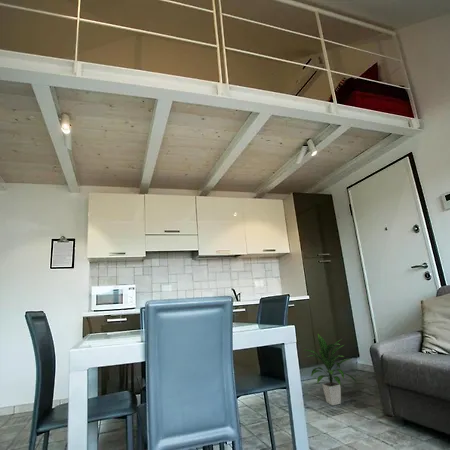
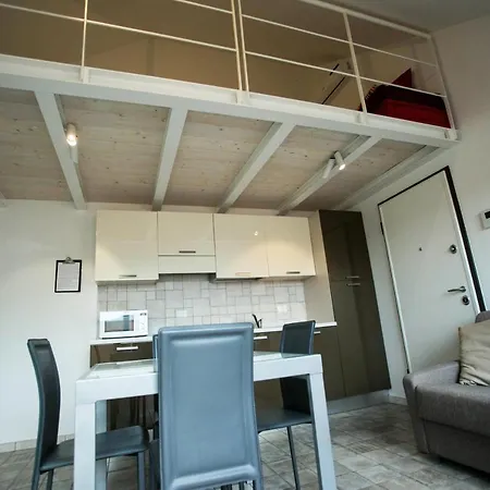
- indoor plant (331, 367)
